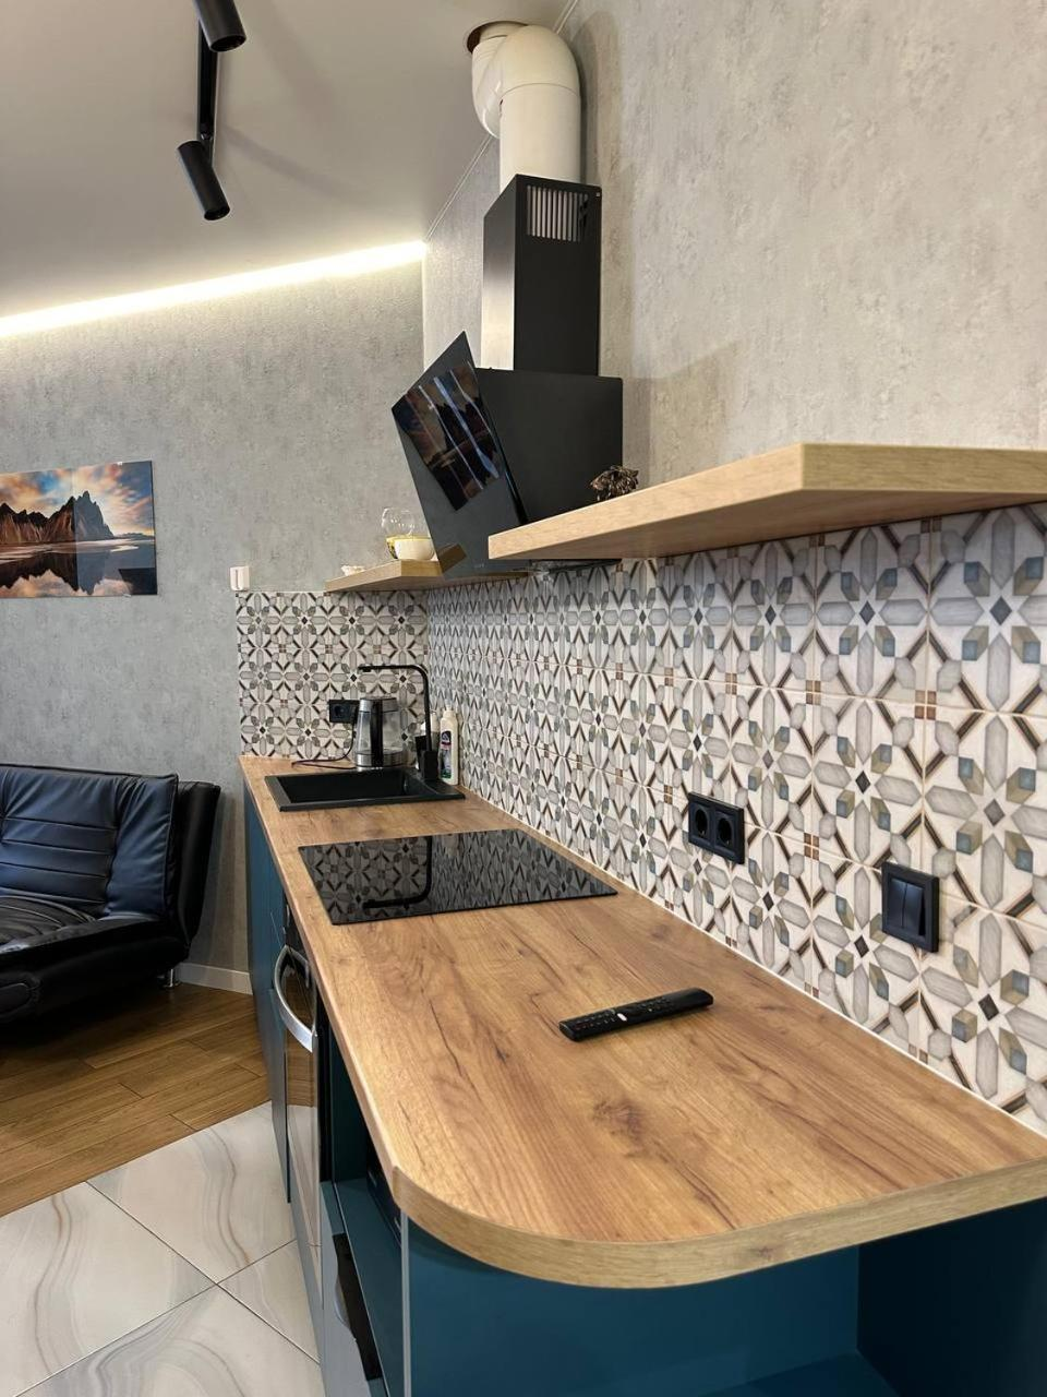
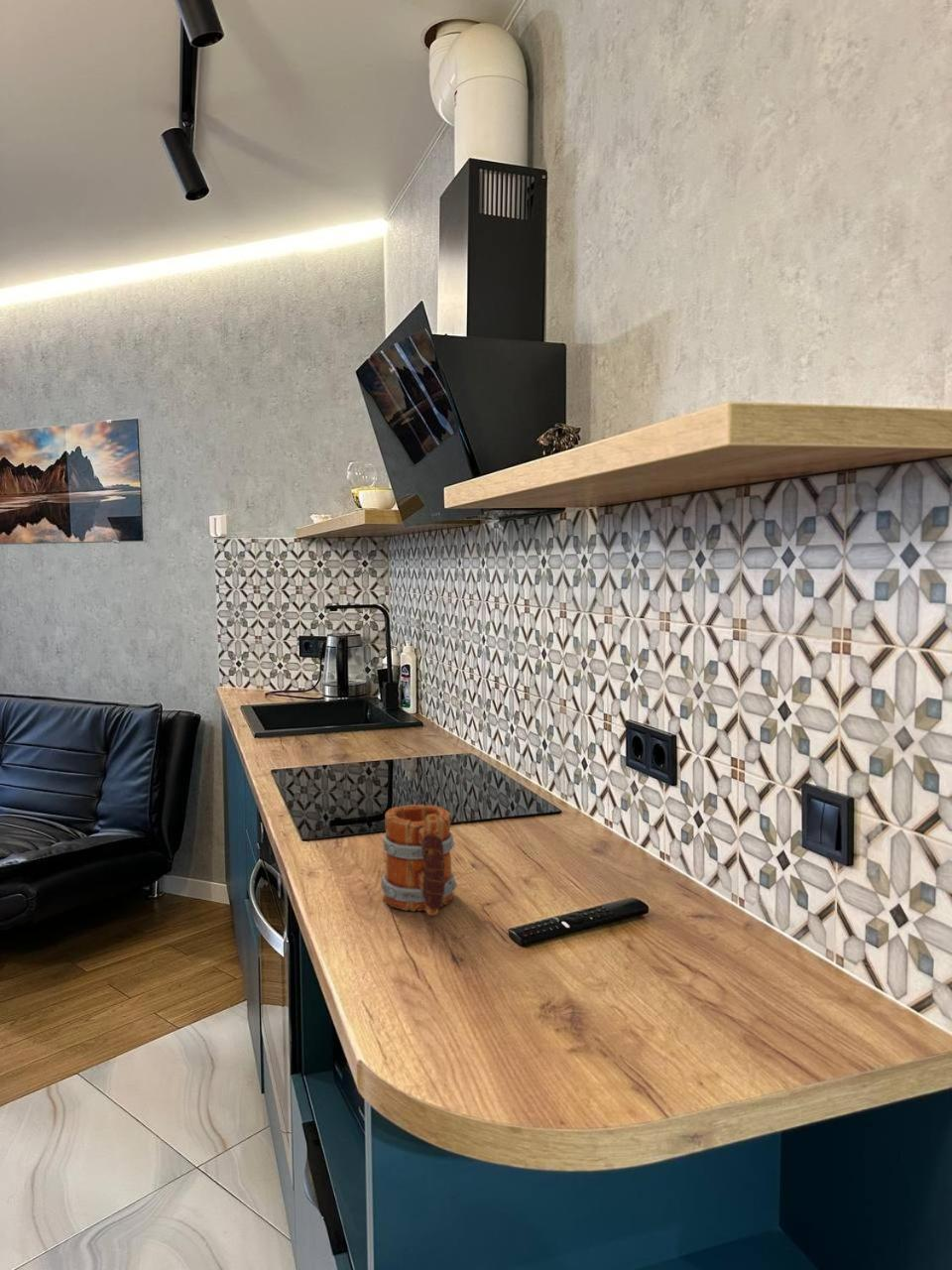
+ mug (421, 853)
